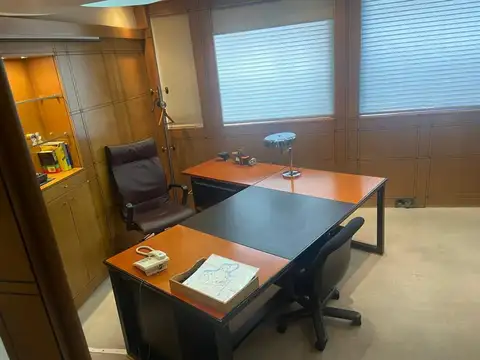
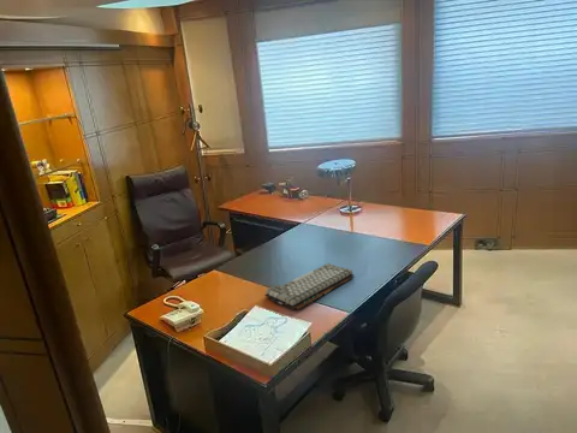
+ keyboard (310, 281)
